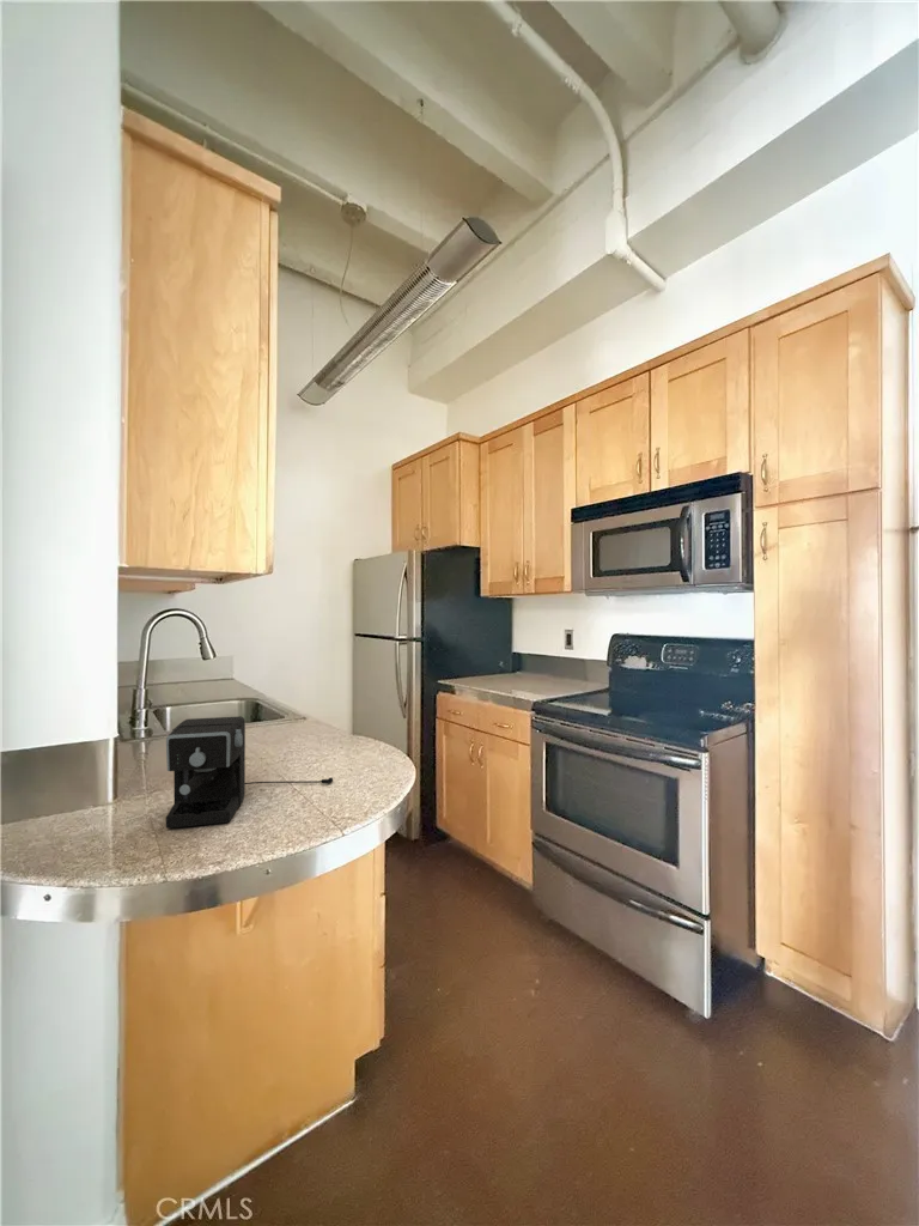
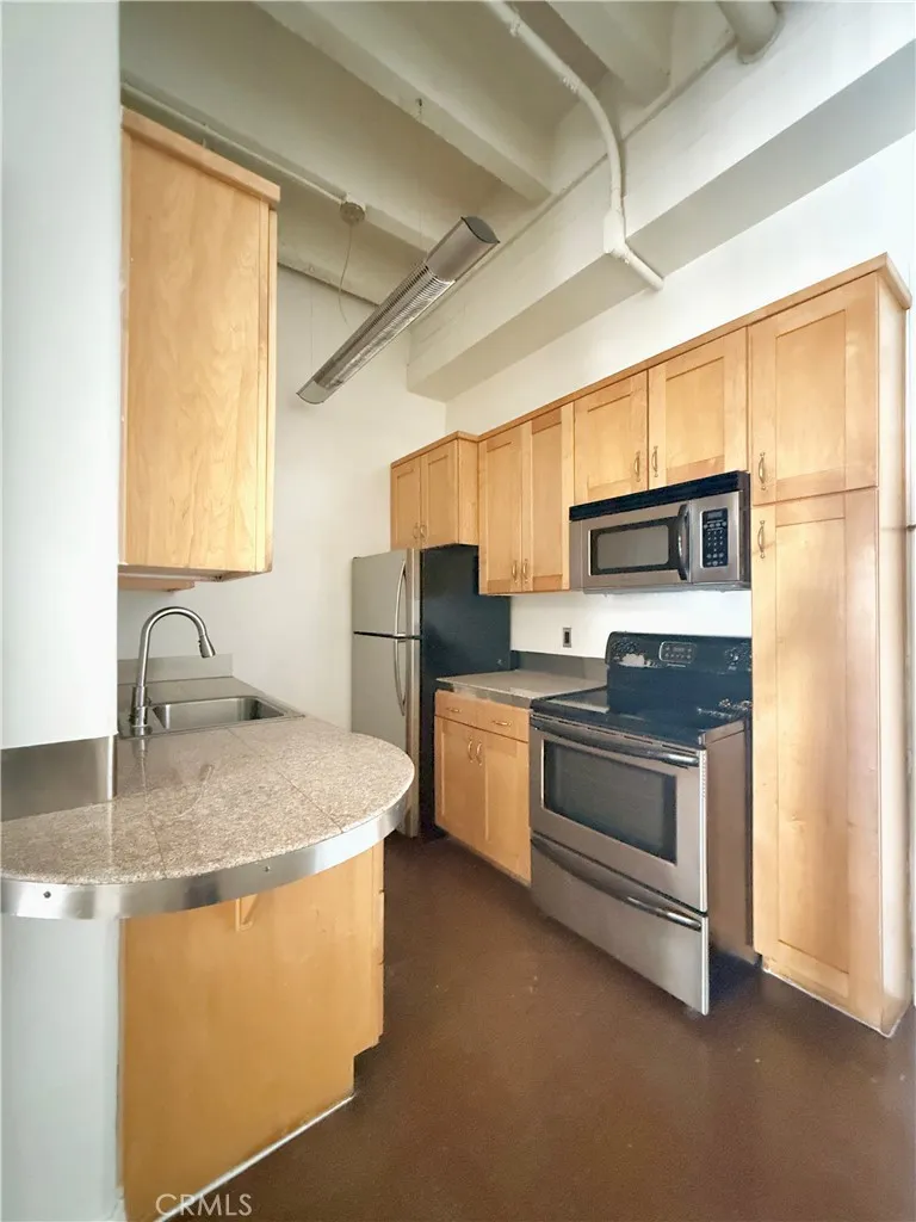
- coffee maker (244, 761)
